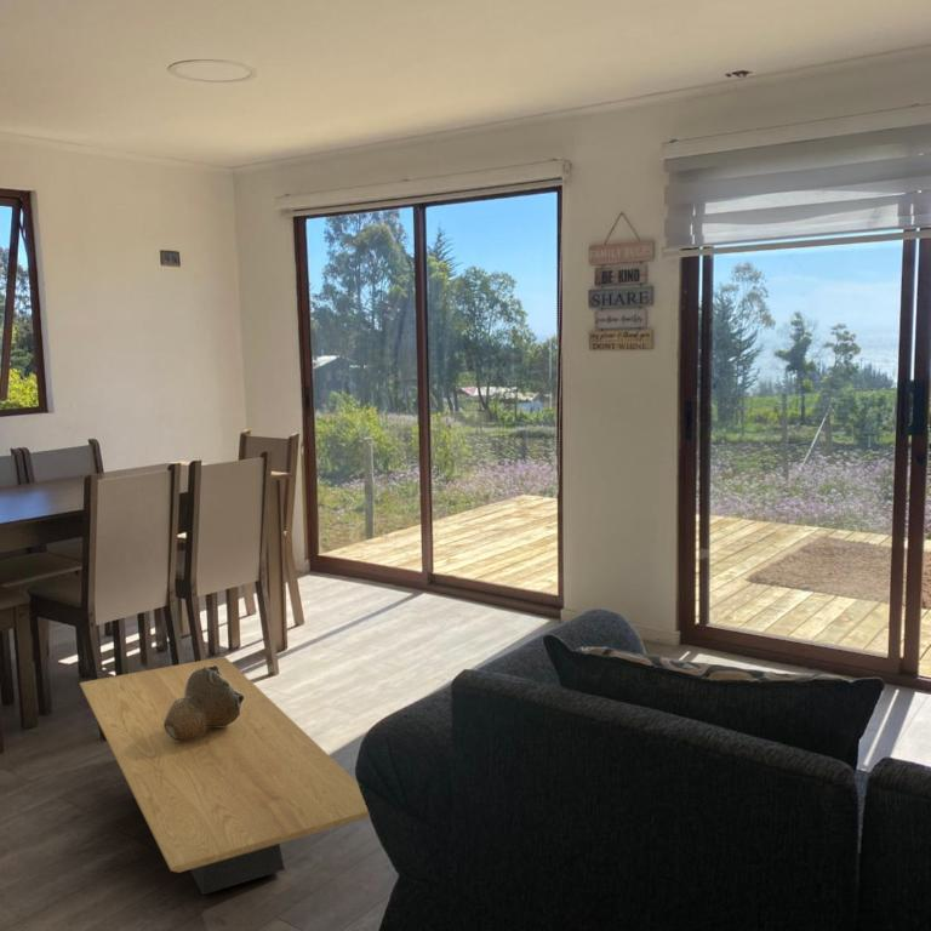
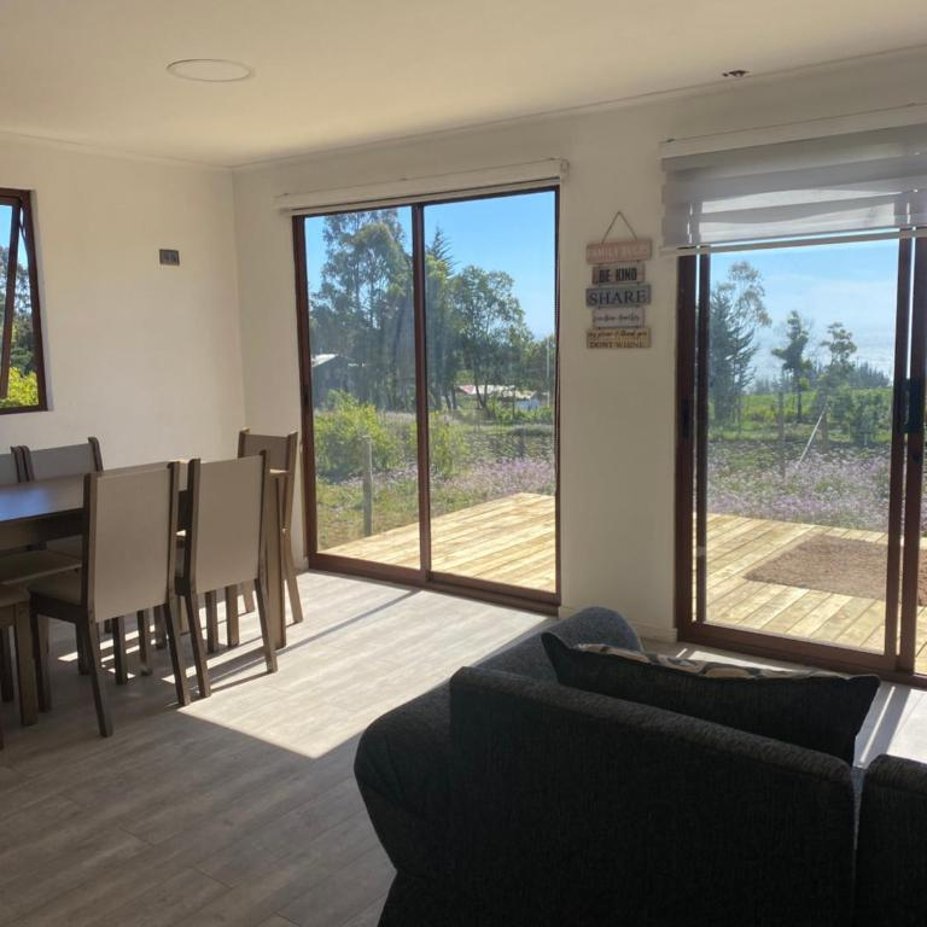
- decorative bowl (199, 701)
- coffee table (207, 779)
